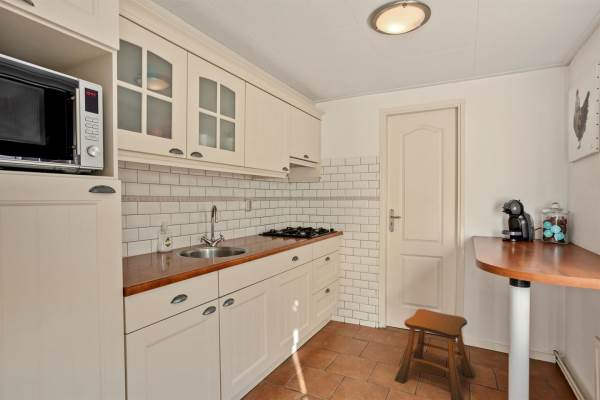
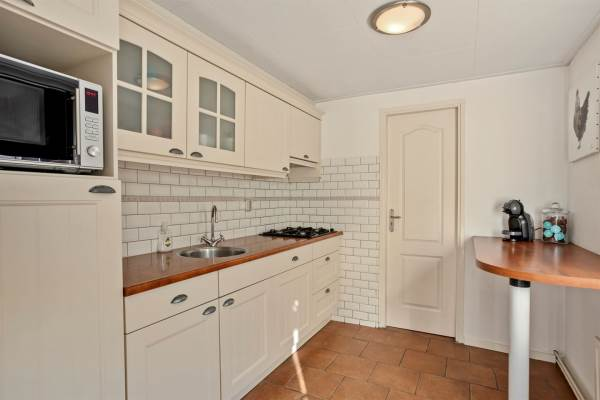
- stool (435, 347)
